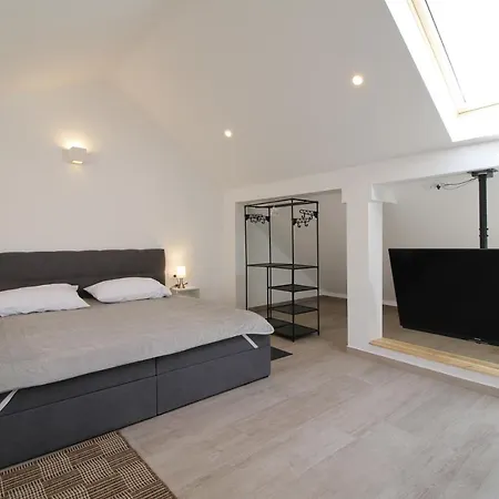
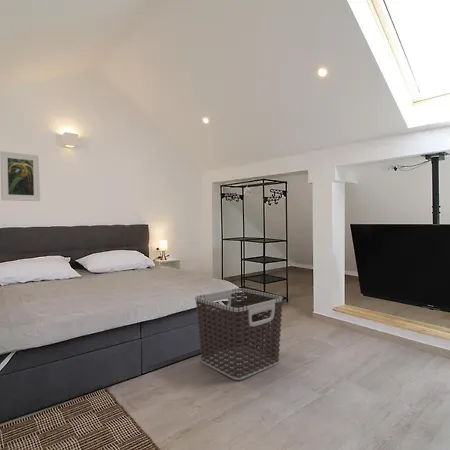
+ clothes hamper (239, 329)
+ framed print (20, 177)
